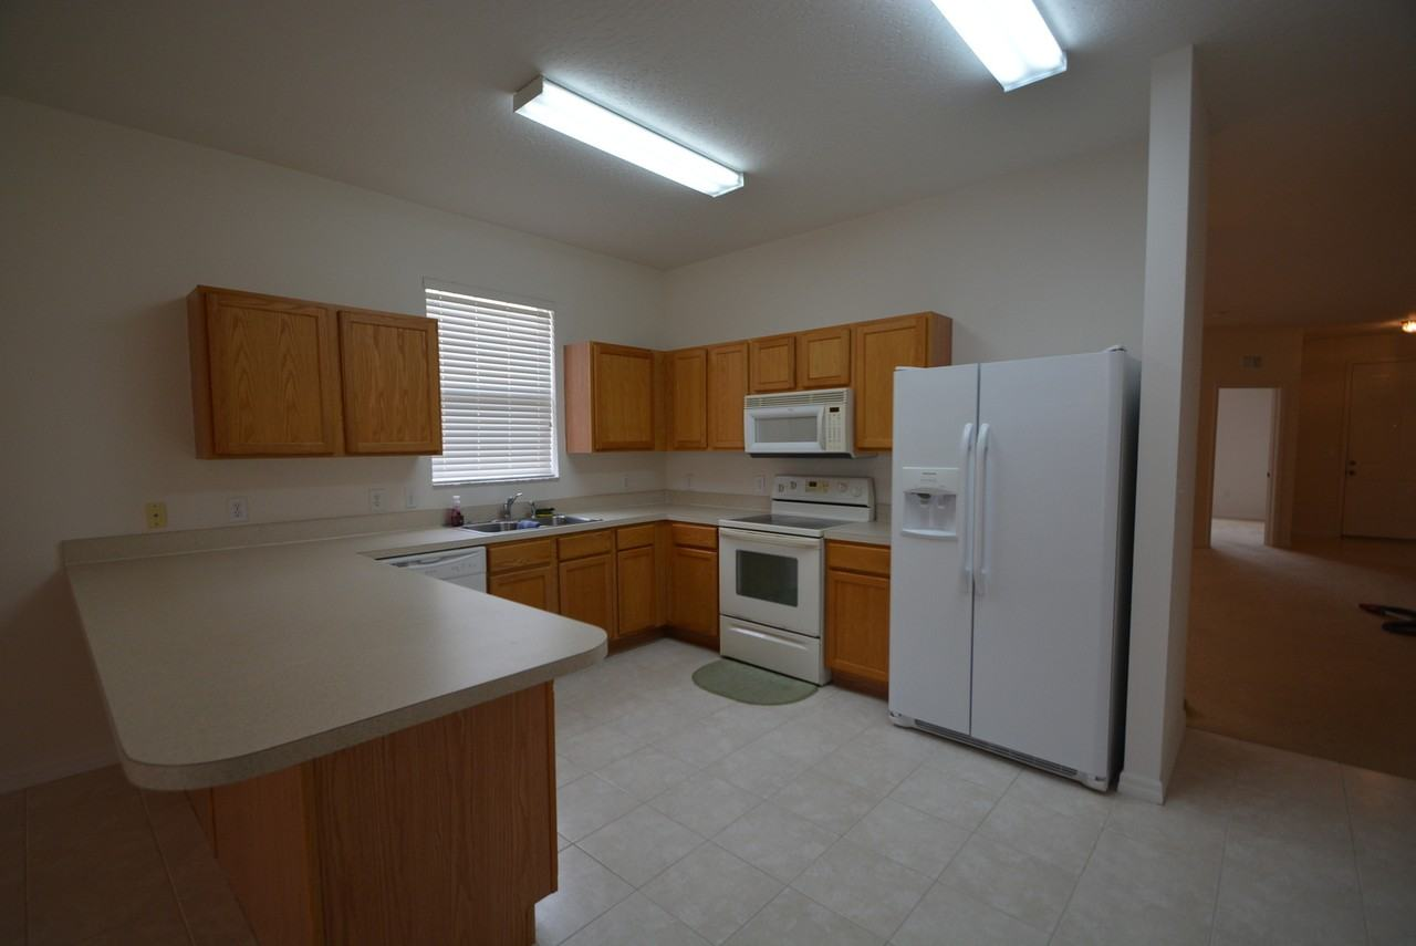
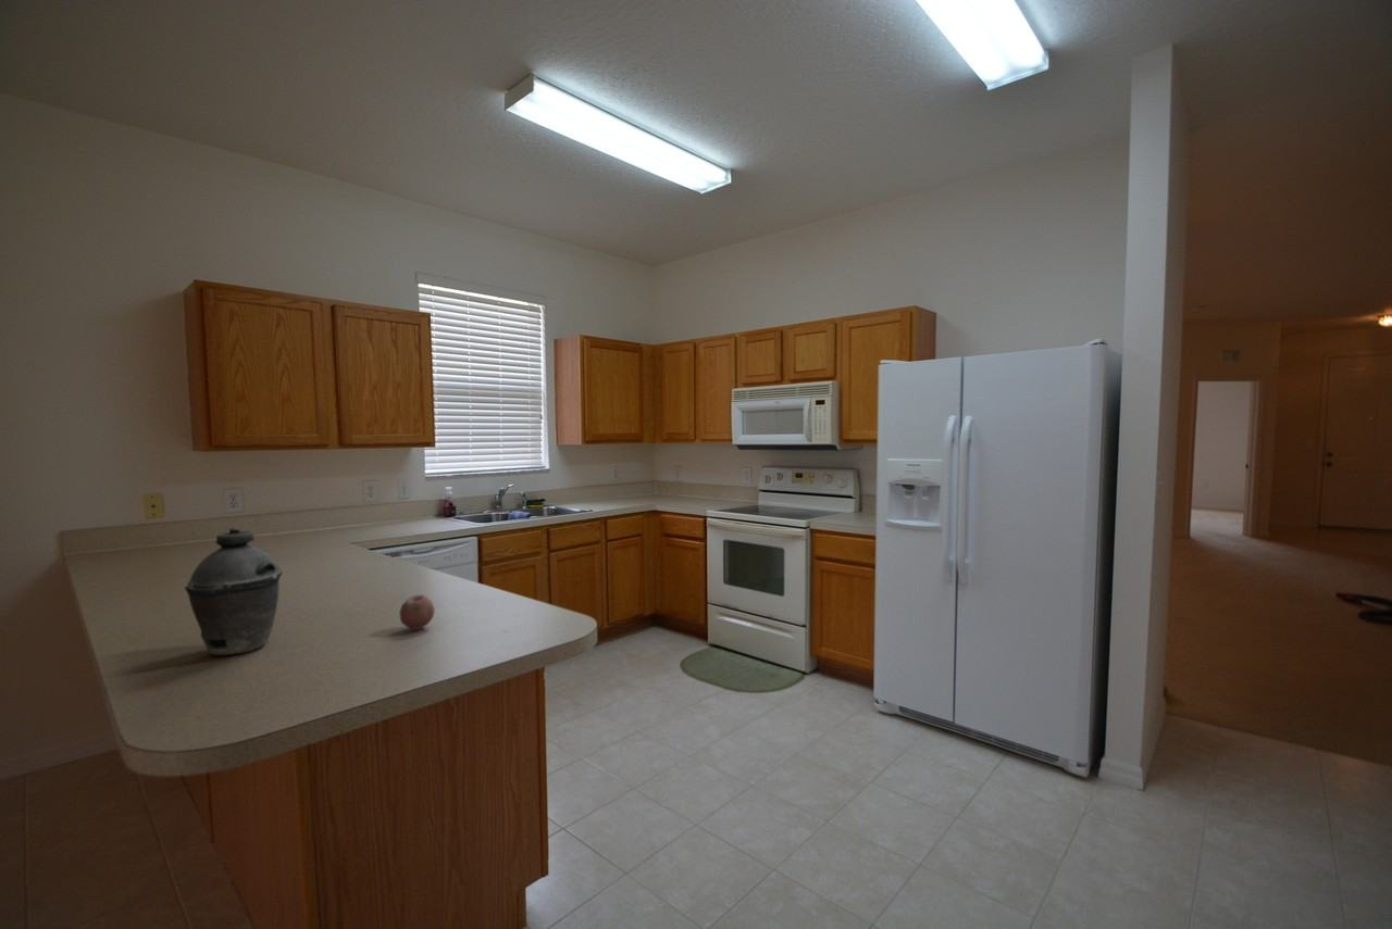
+ fruit (418, 612)
+ kettle (236, 588)
